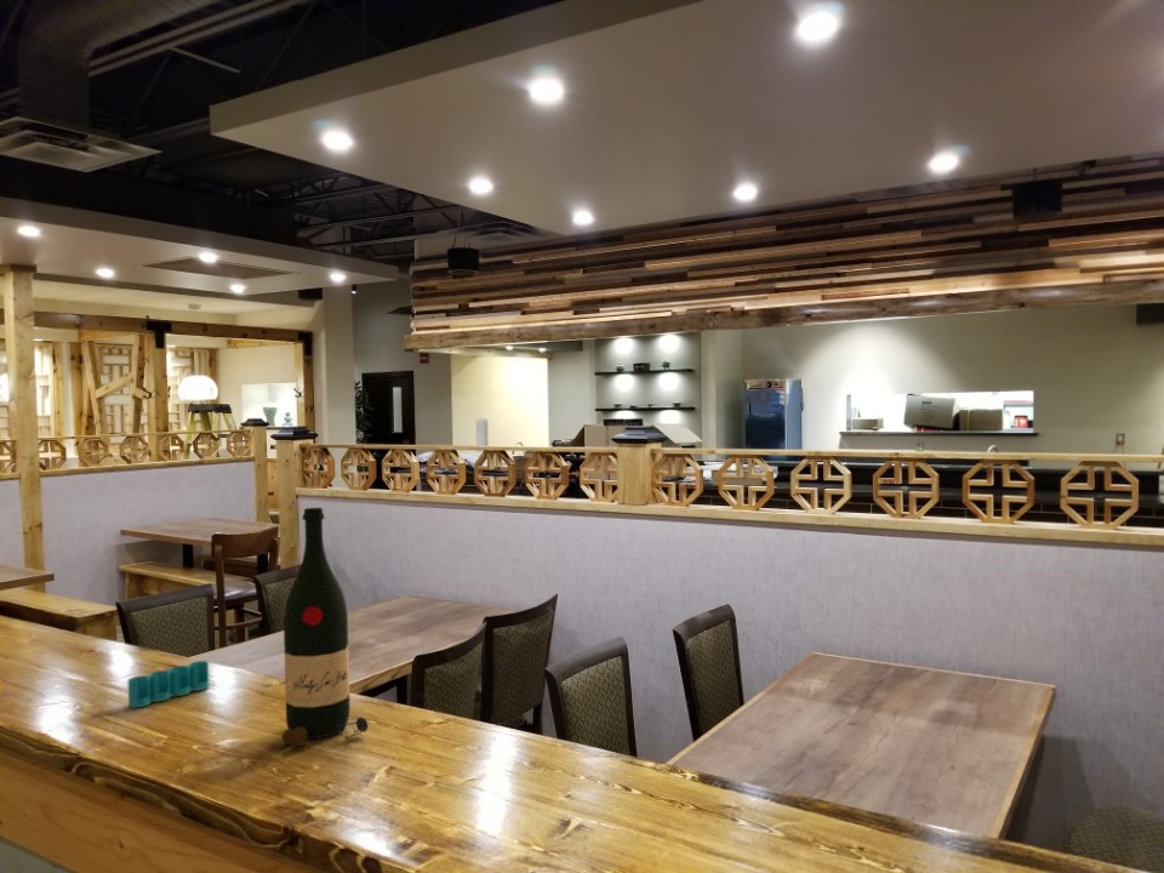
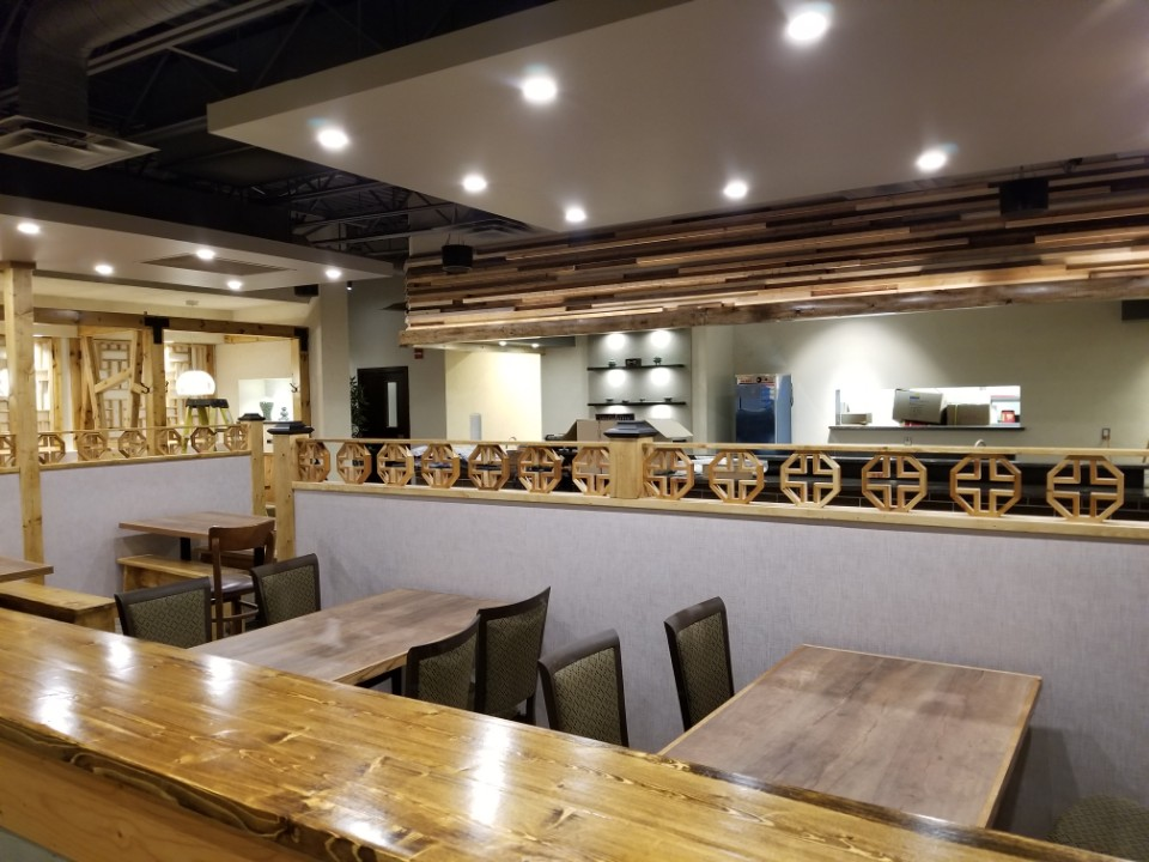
- pen holder (170, 683)
- wine bottle (321, 622)
